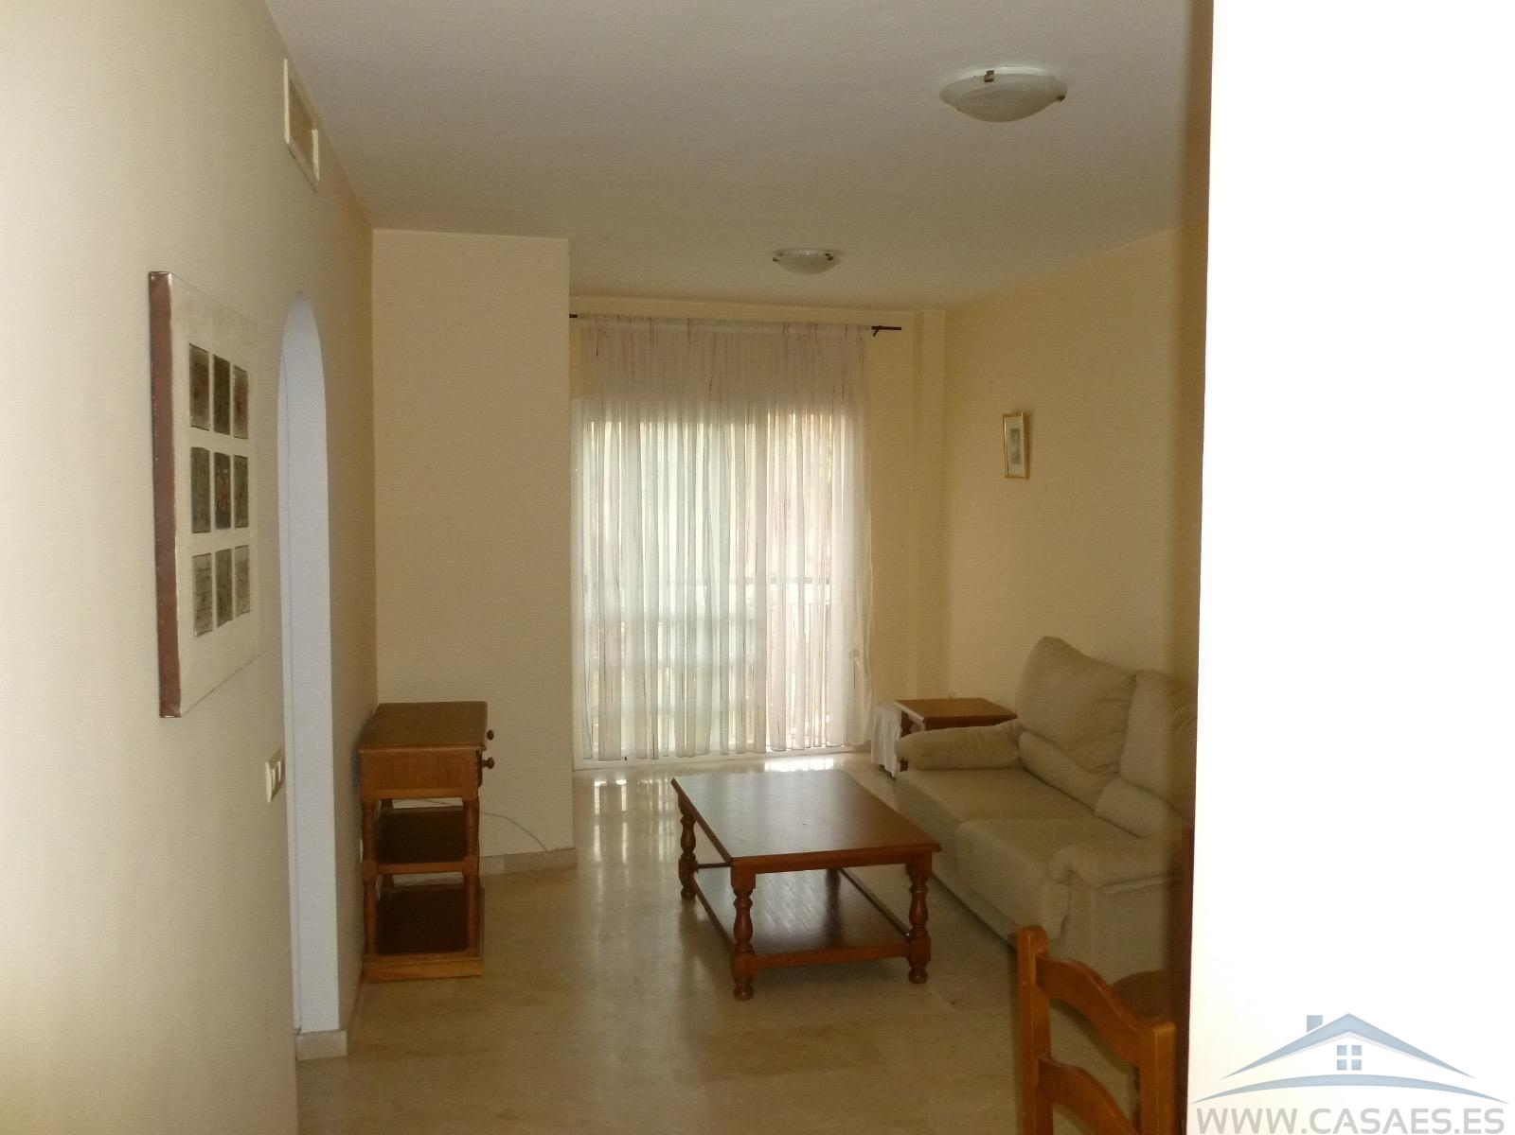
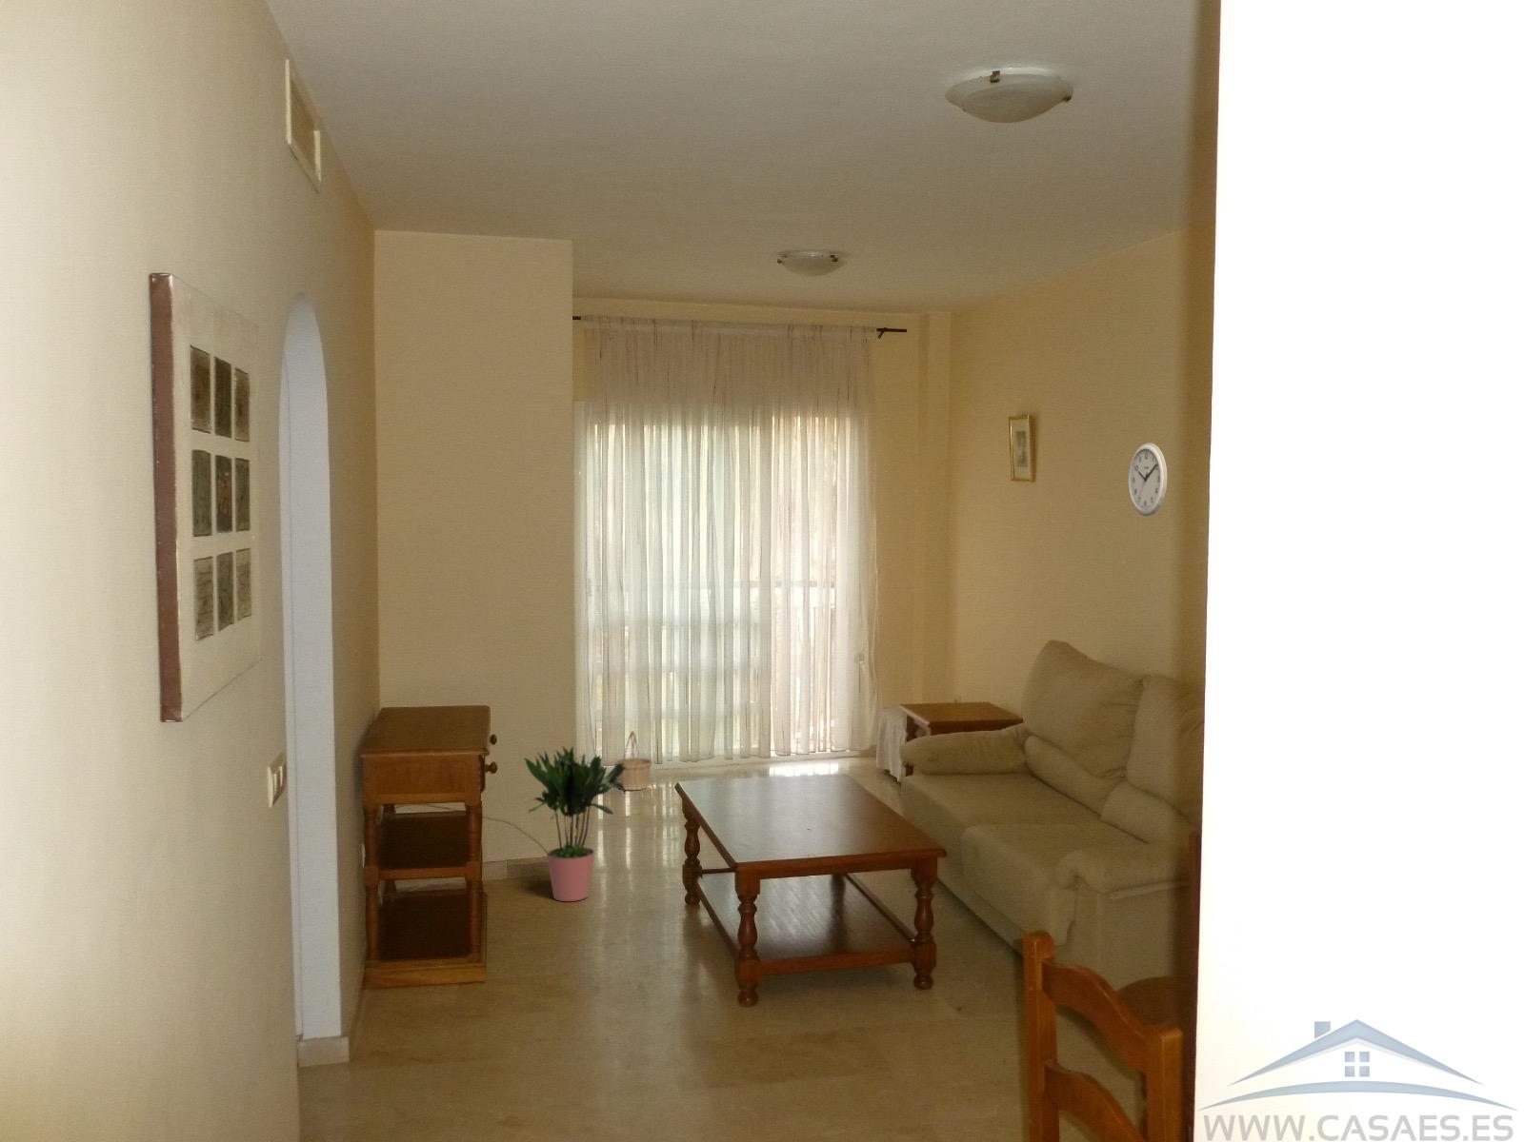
+ wall clock (1146, 479)
+ potted plant (576, 817)
+ basket (632, 758)
